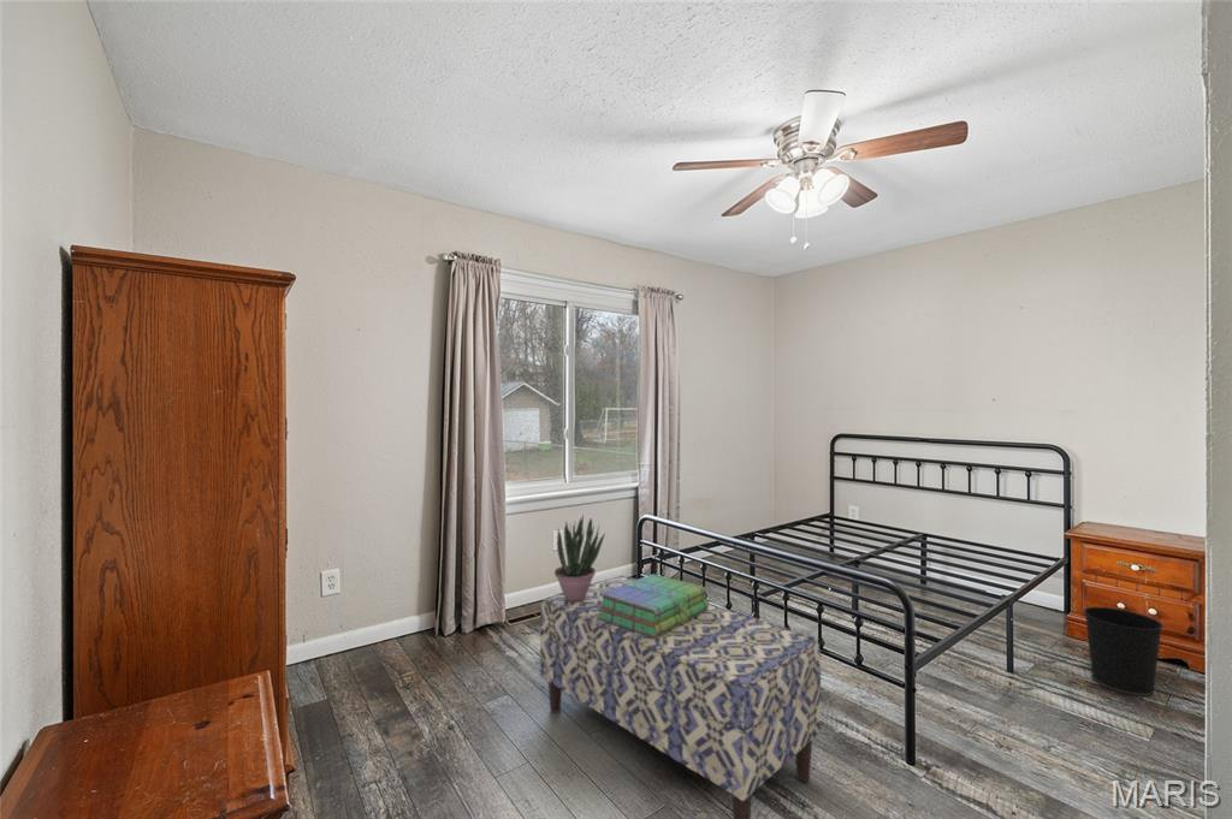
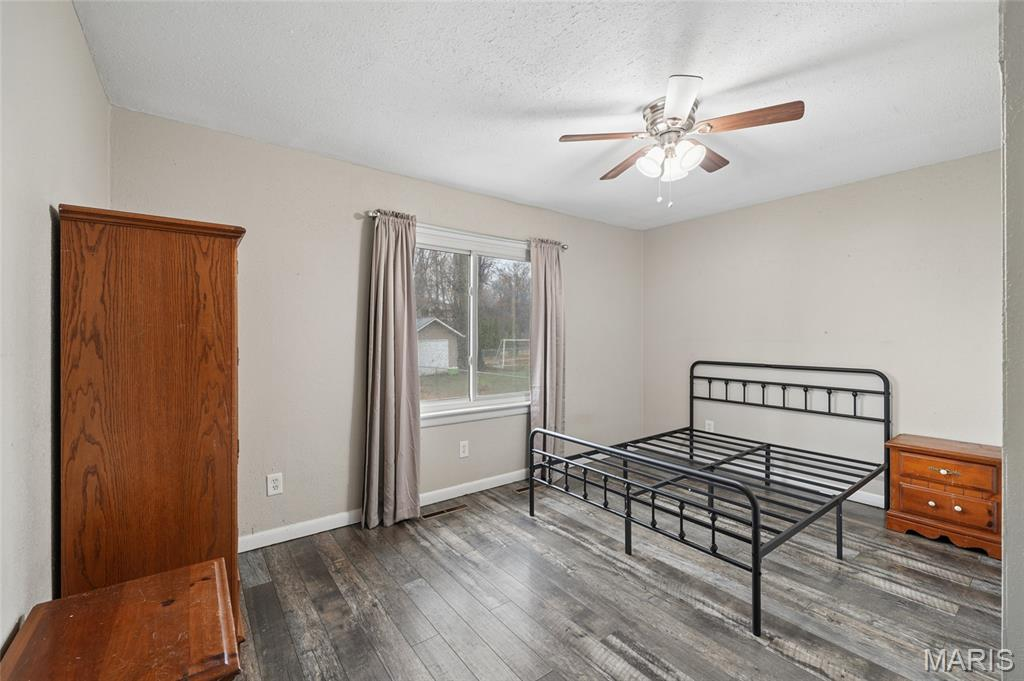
- bench (667, 678)
- potted plant (579, 556)
- wastebasket (1121, 651)
- stack of books (653, 601)
